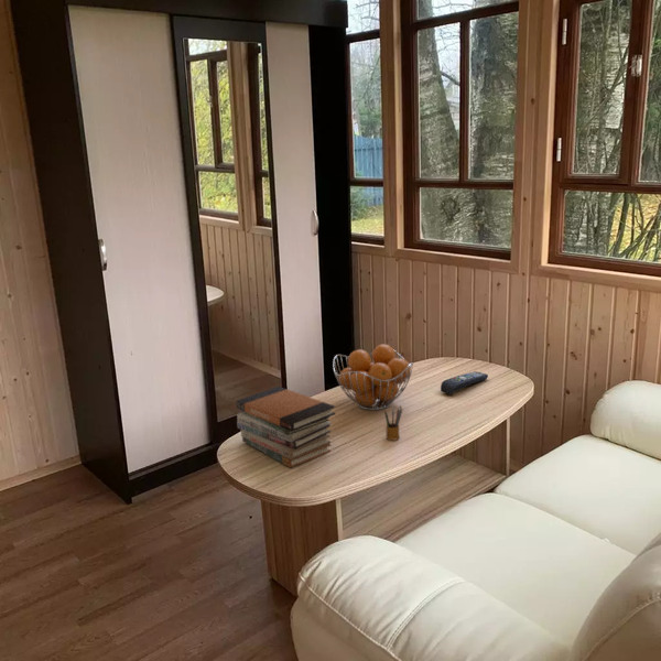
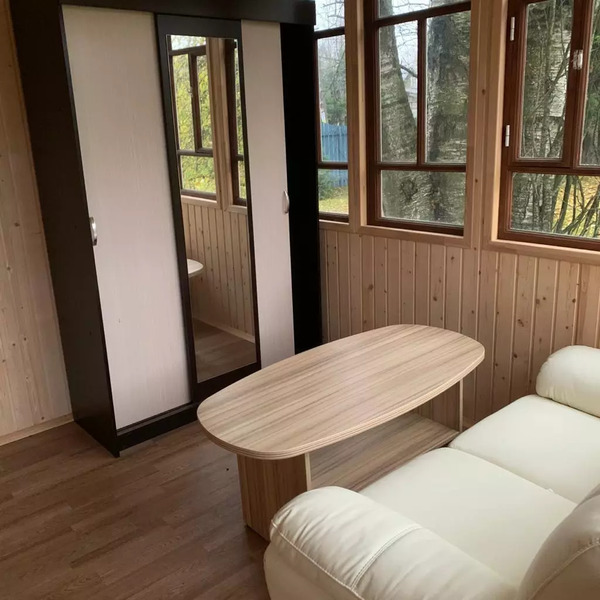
- book stack (284, 424)
- pencil box (392, 423)
- remote control (464, 380)
- fruit basket (372, 376)
